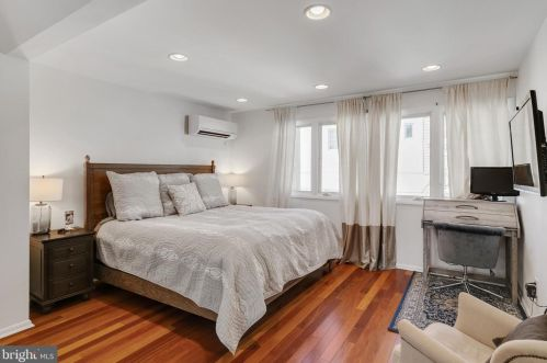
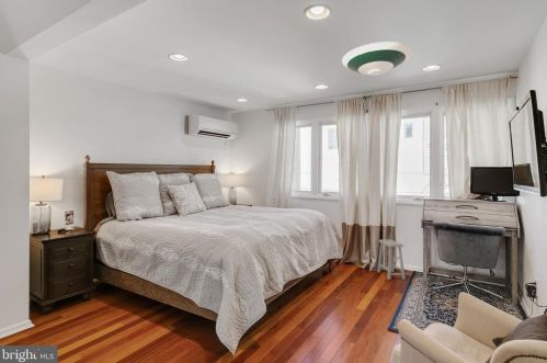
+ footstool (390, 258)
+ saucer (375, 65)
